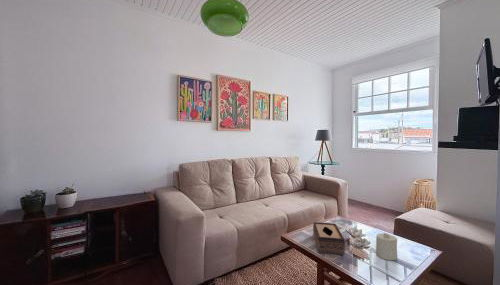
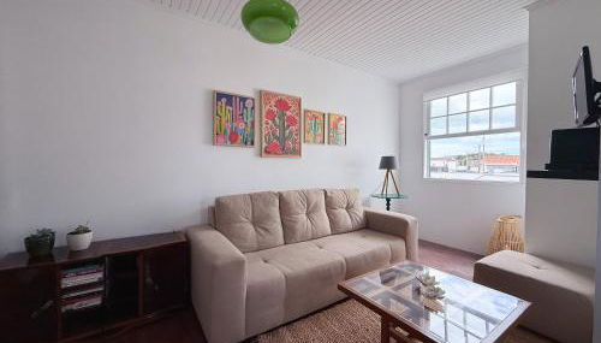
- candle (386, 244)
- tissue box (327, 237)
